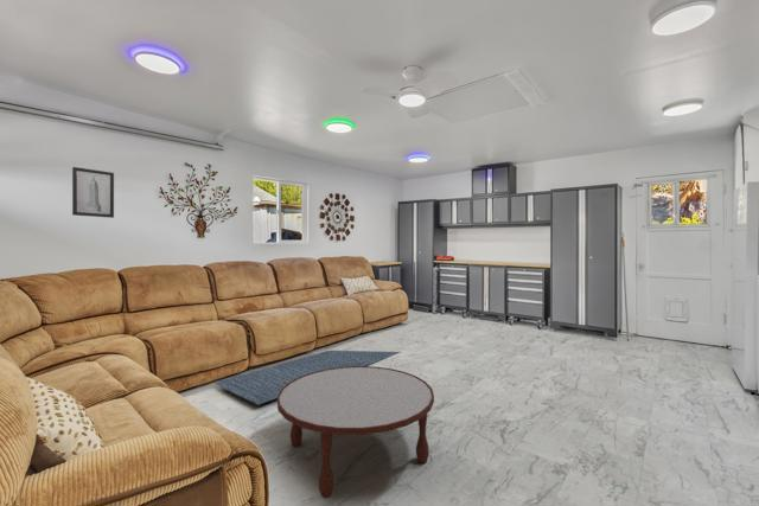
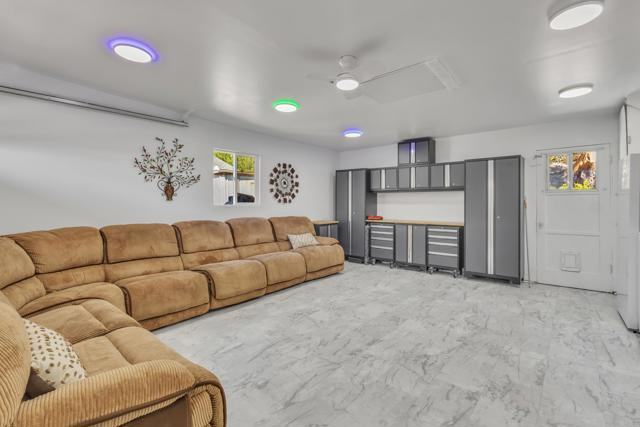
- rug (344, 357)
- coffee table (356, 421)
- wall art (94, 193)
